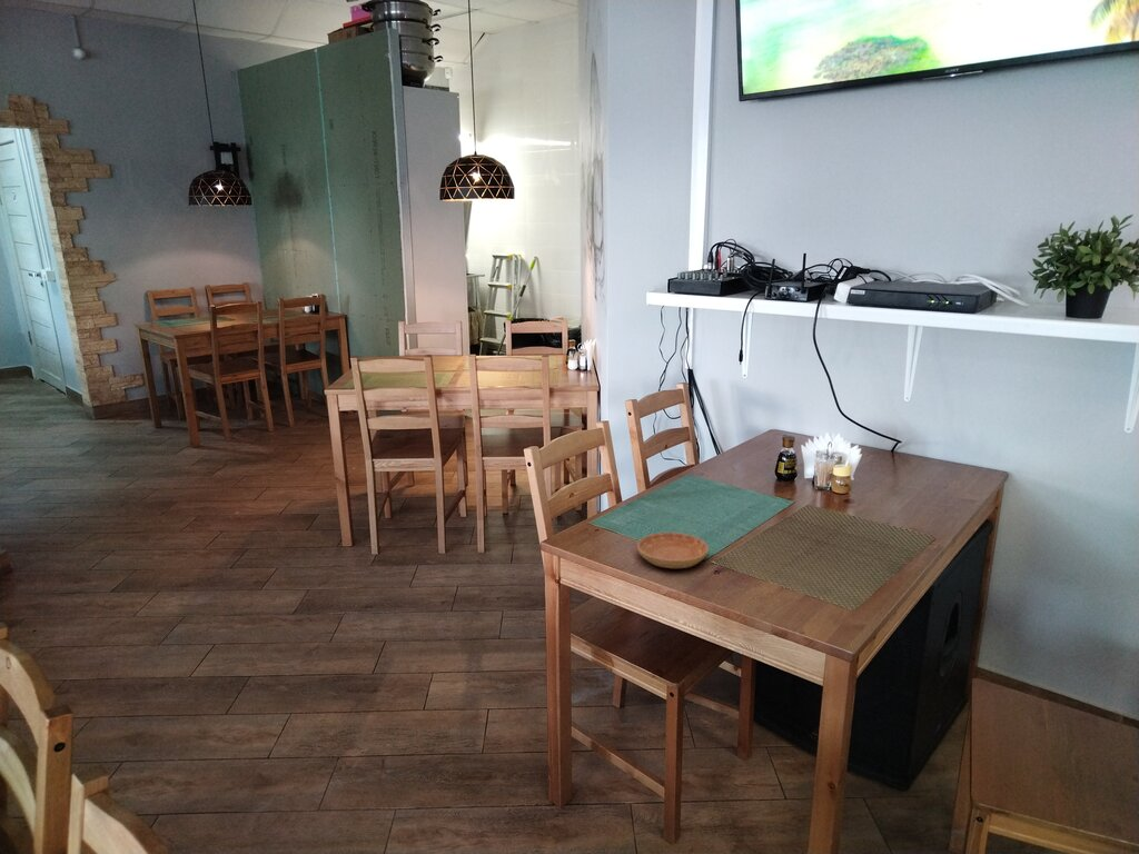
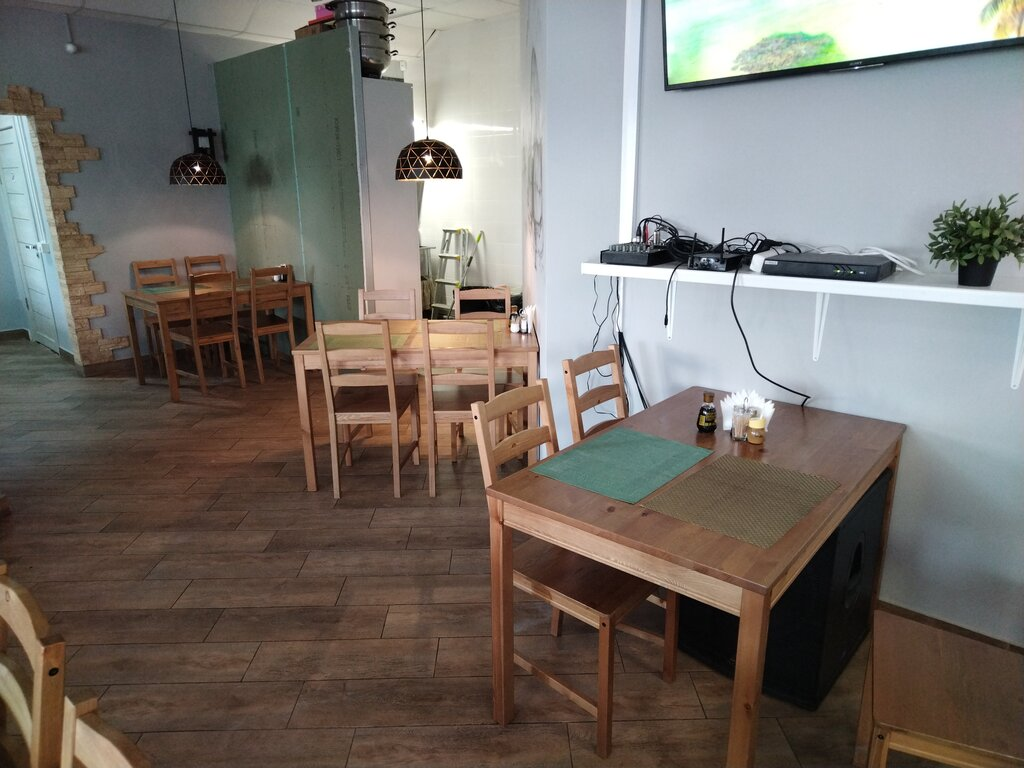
- saucer (672, 550)
